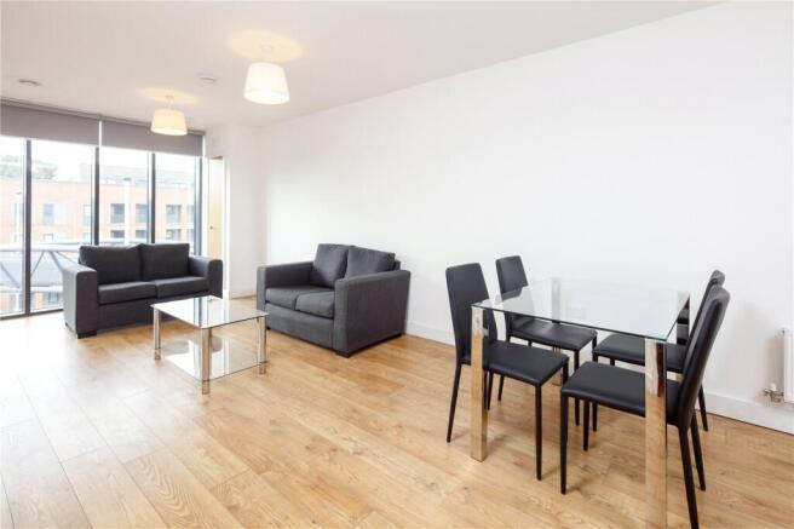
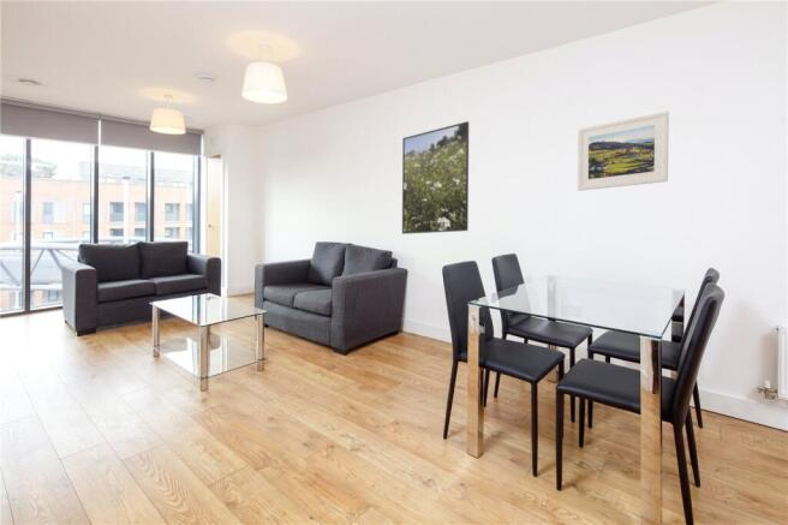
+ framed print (620, 153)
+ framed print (432, 181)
